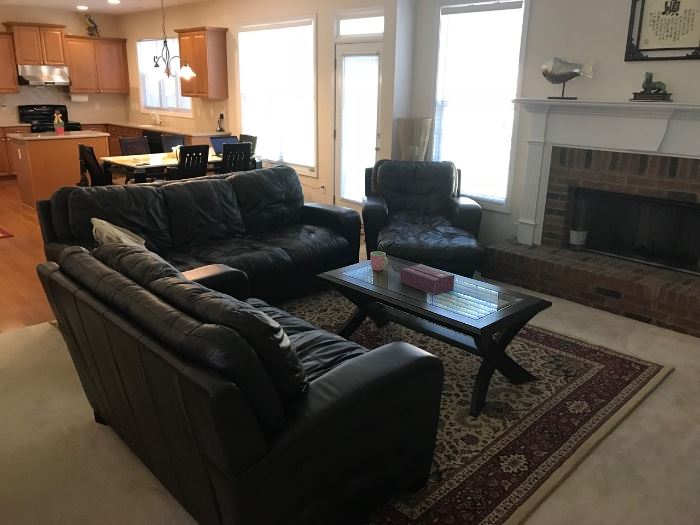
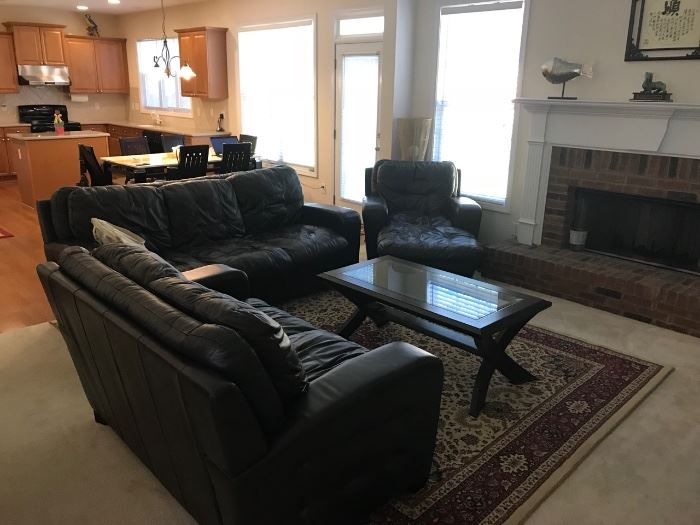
- tissue box (426, 278)
- cup (379, 261)
